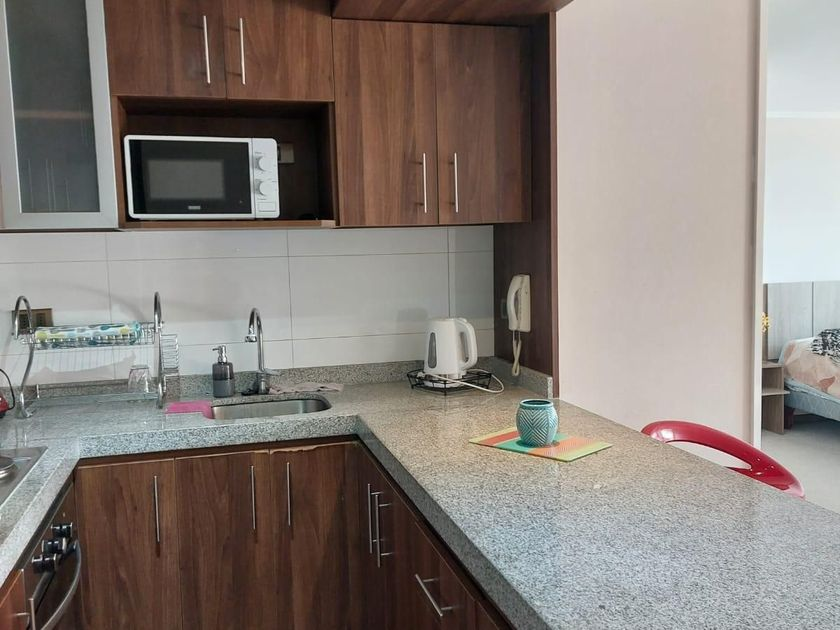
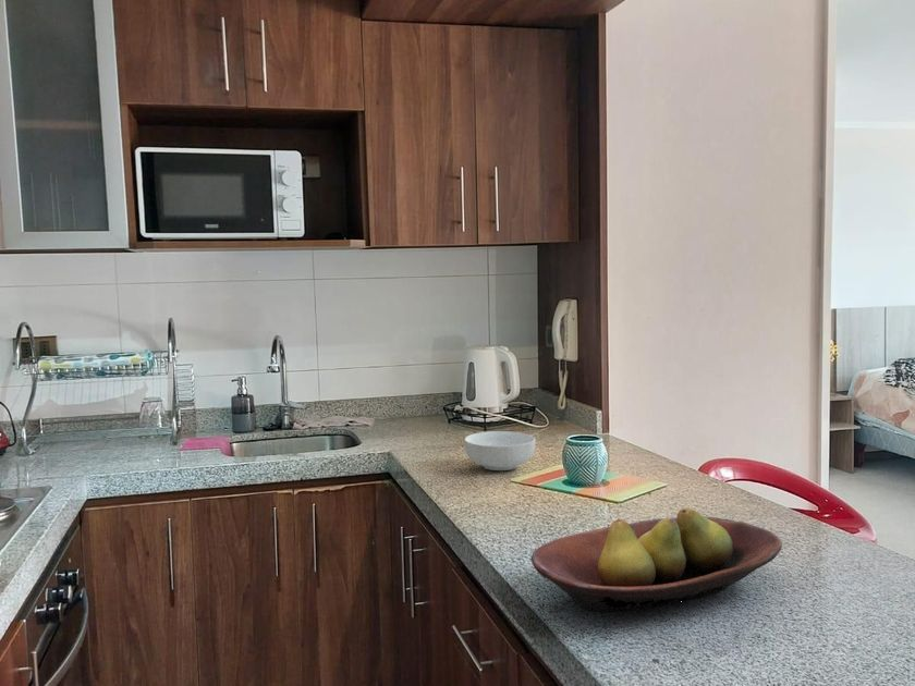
+ cereal bowl (500, 452)
+ fruit bowl (657, 551)
